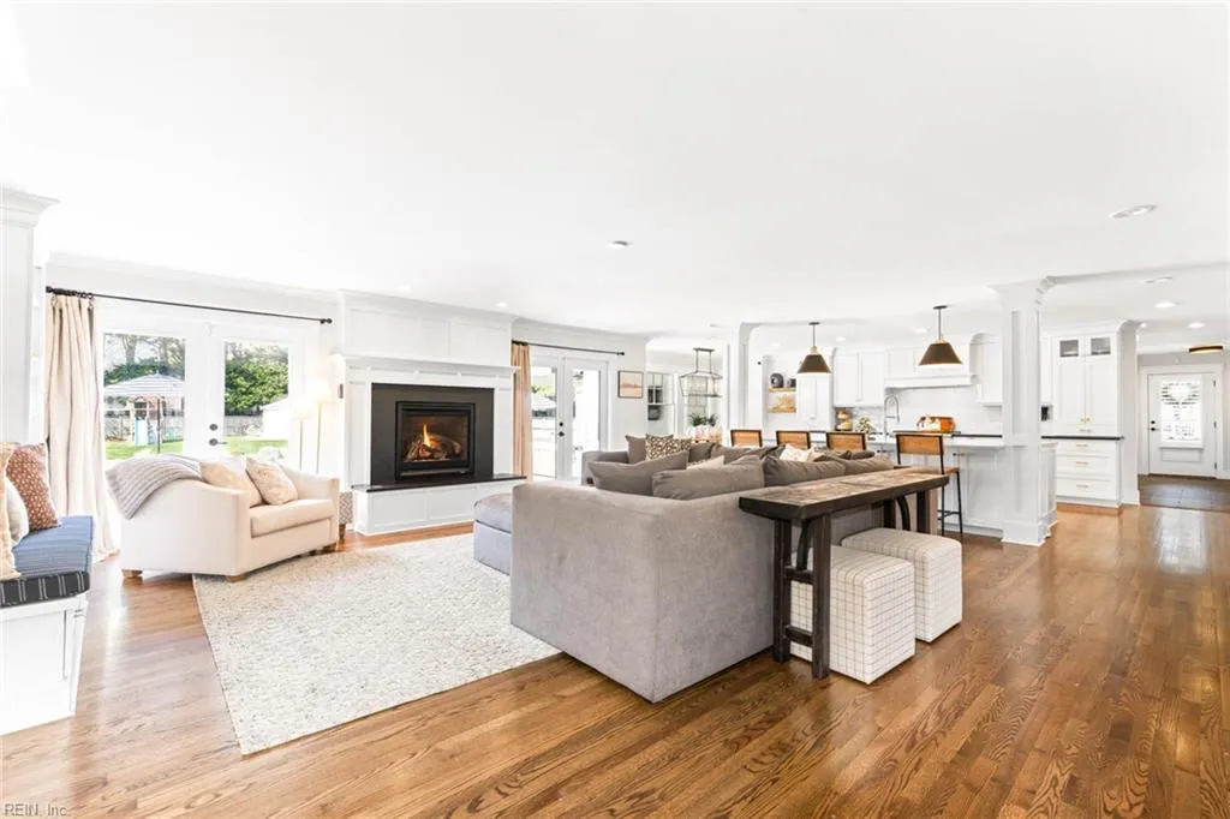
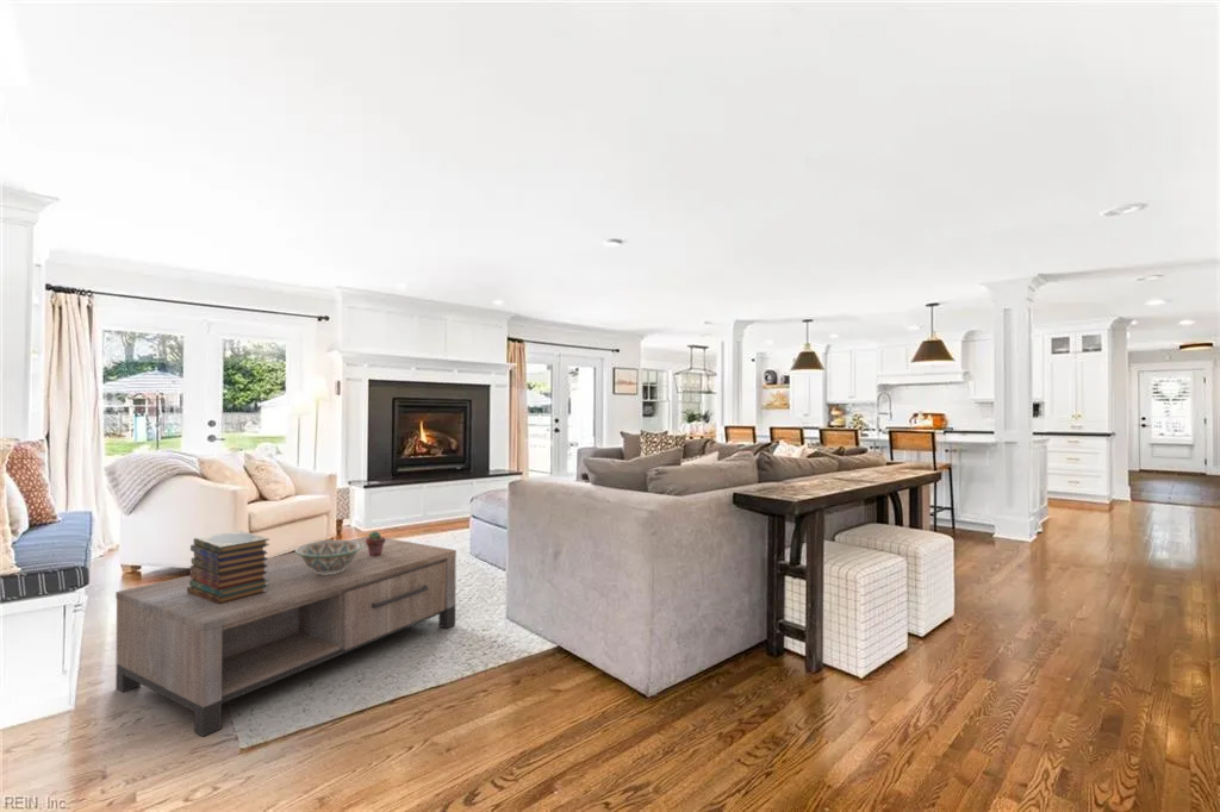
+ book stack (230, 564)
+ decorative bowl (330, 558)
+ potted succulent (375, 542)
+ coffee table (307, 610)
